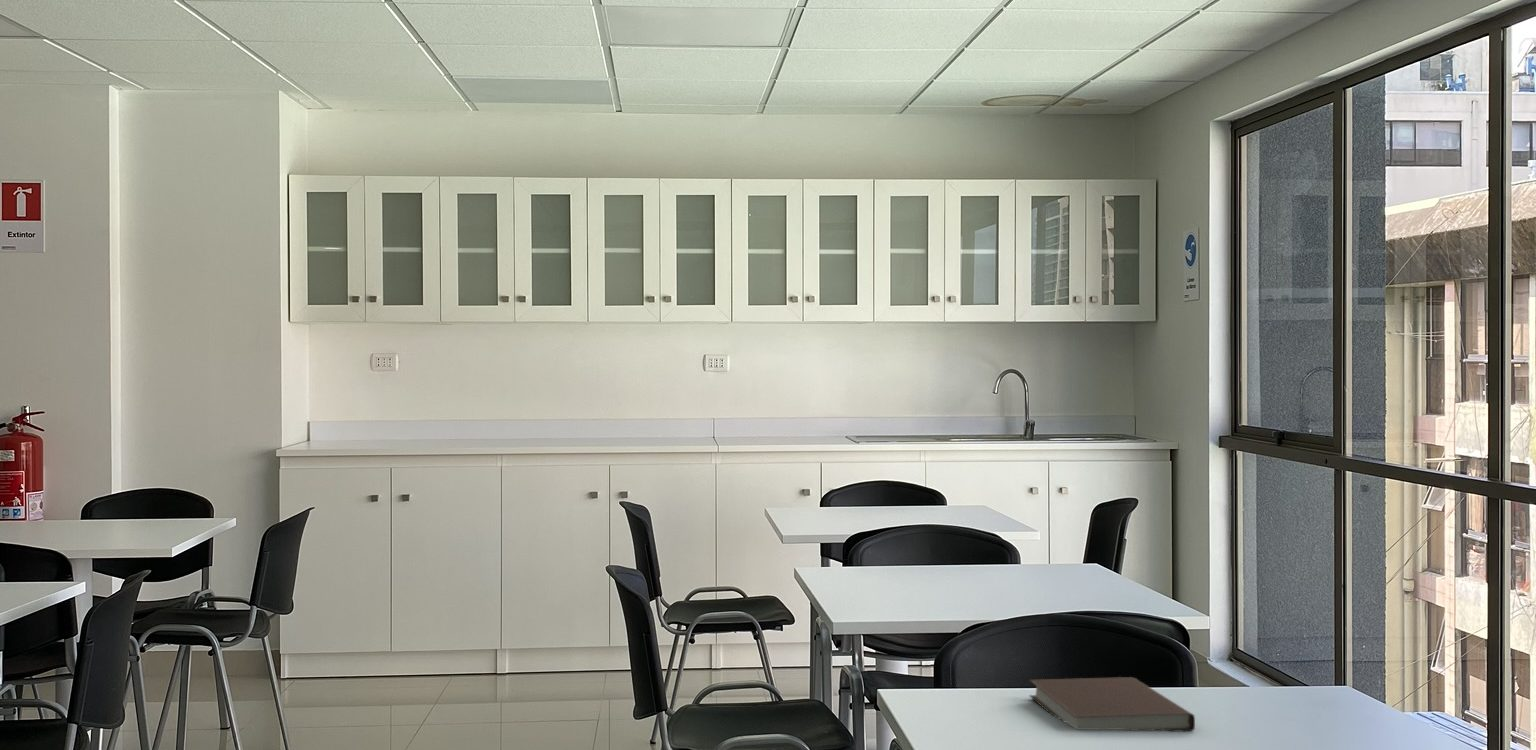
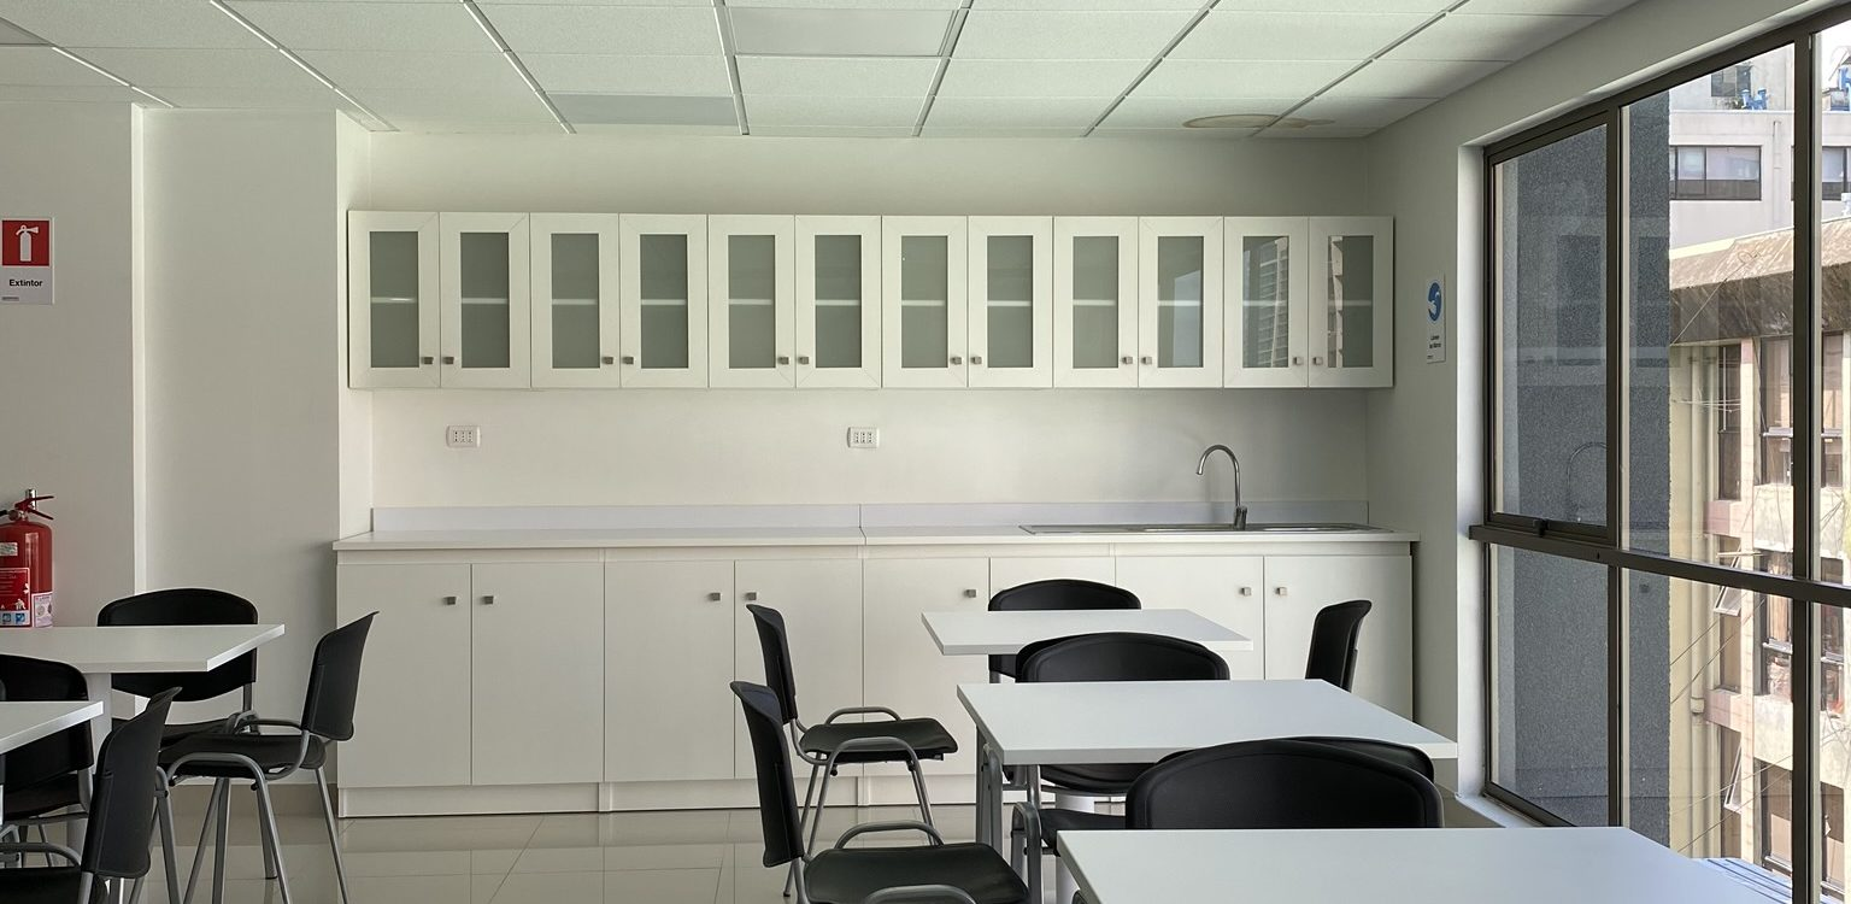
- notebook (1107, 704)
